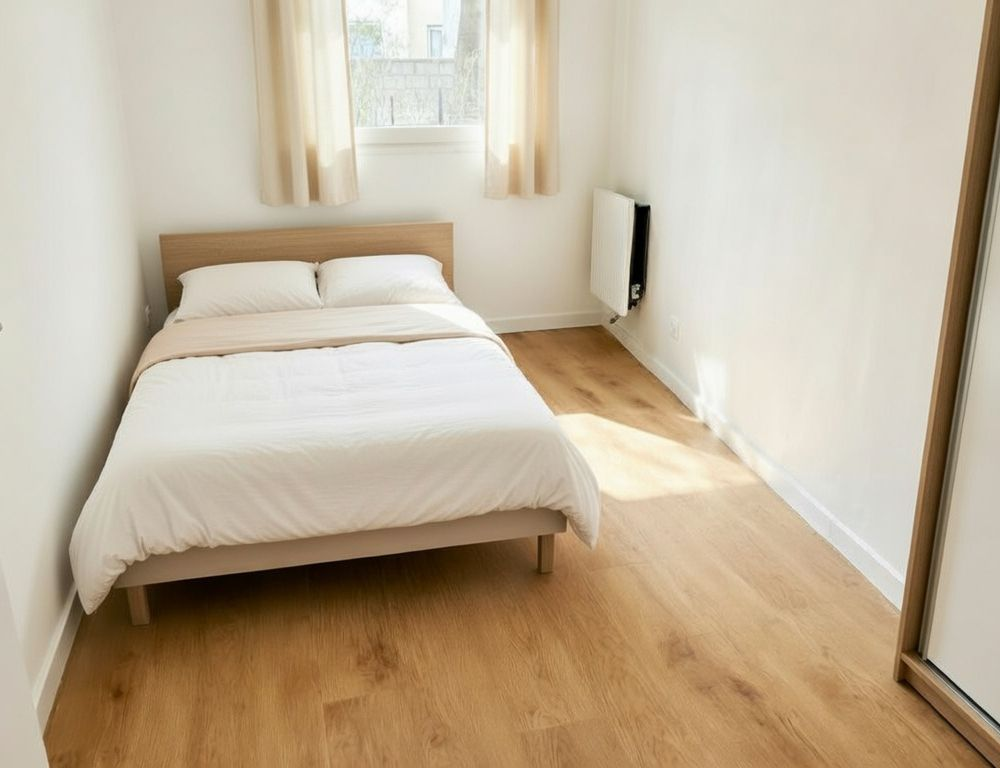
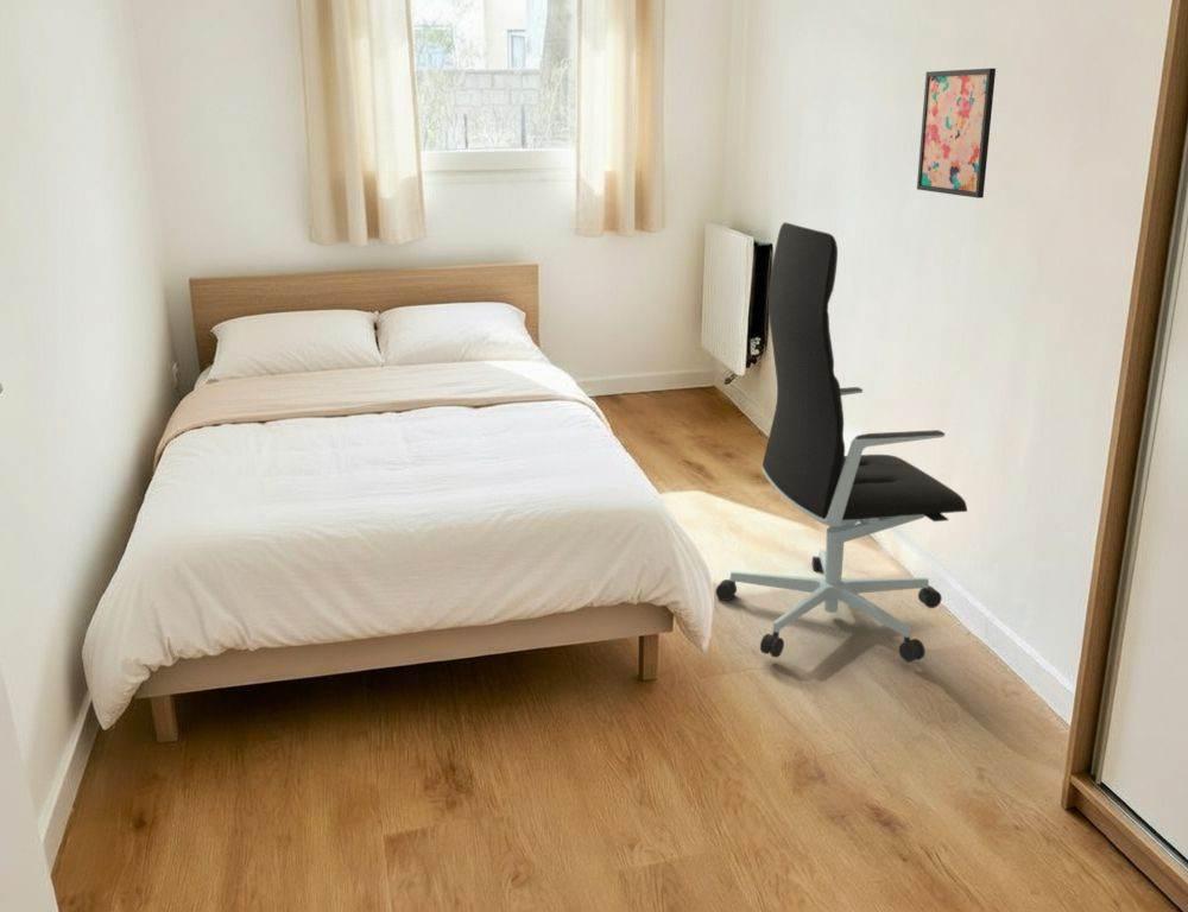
+ office chair (857, 436)
+ wall art (953, 132)
